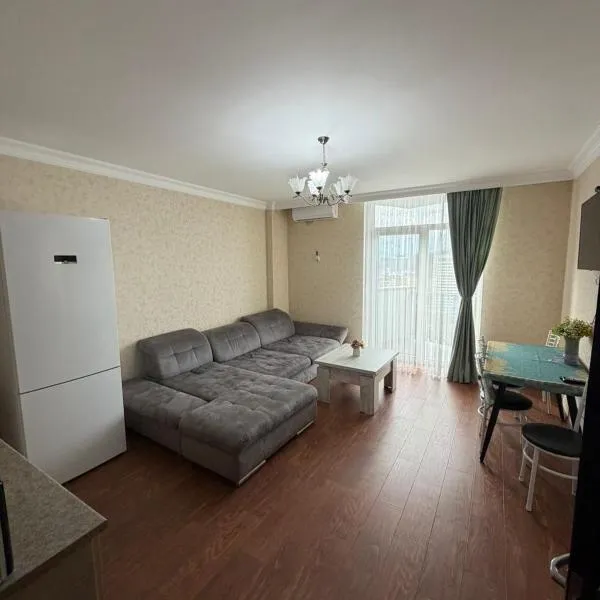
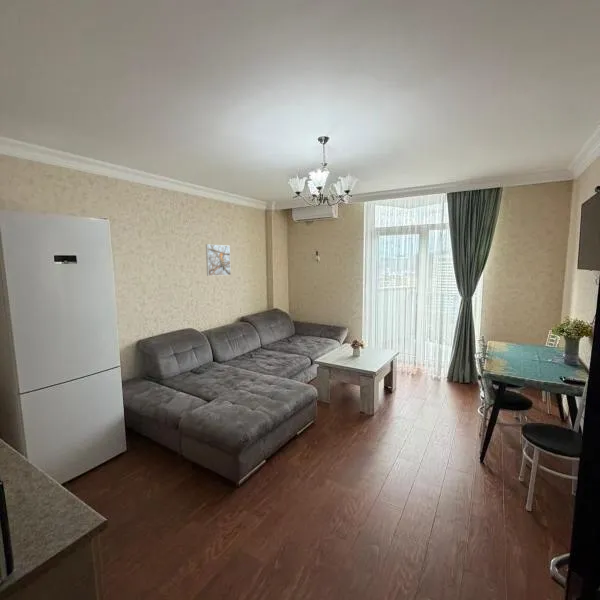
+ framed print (218, 260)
